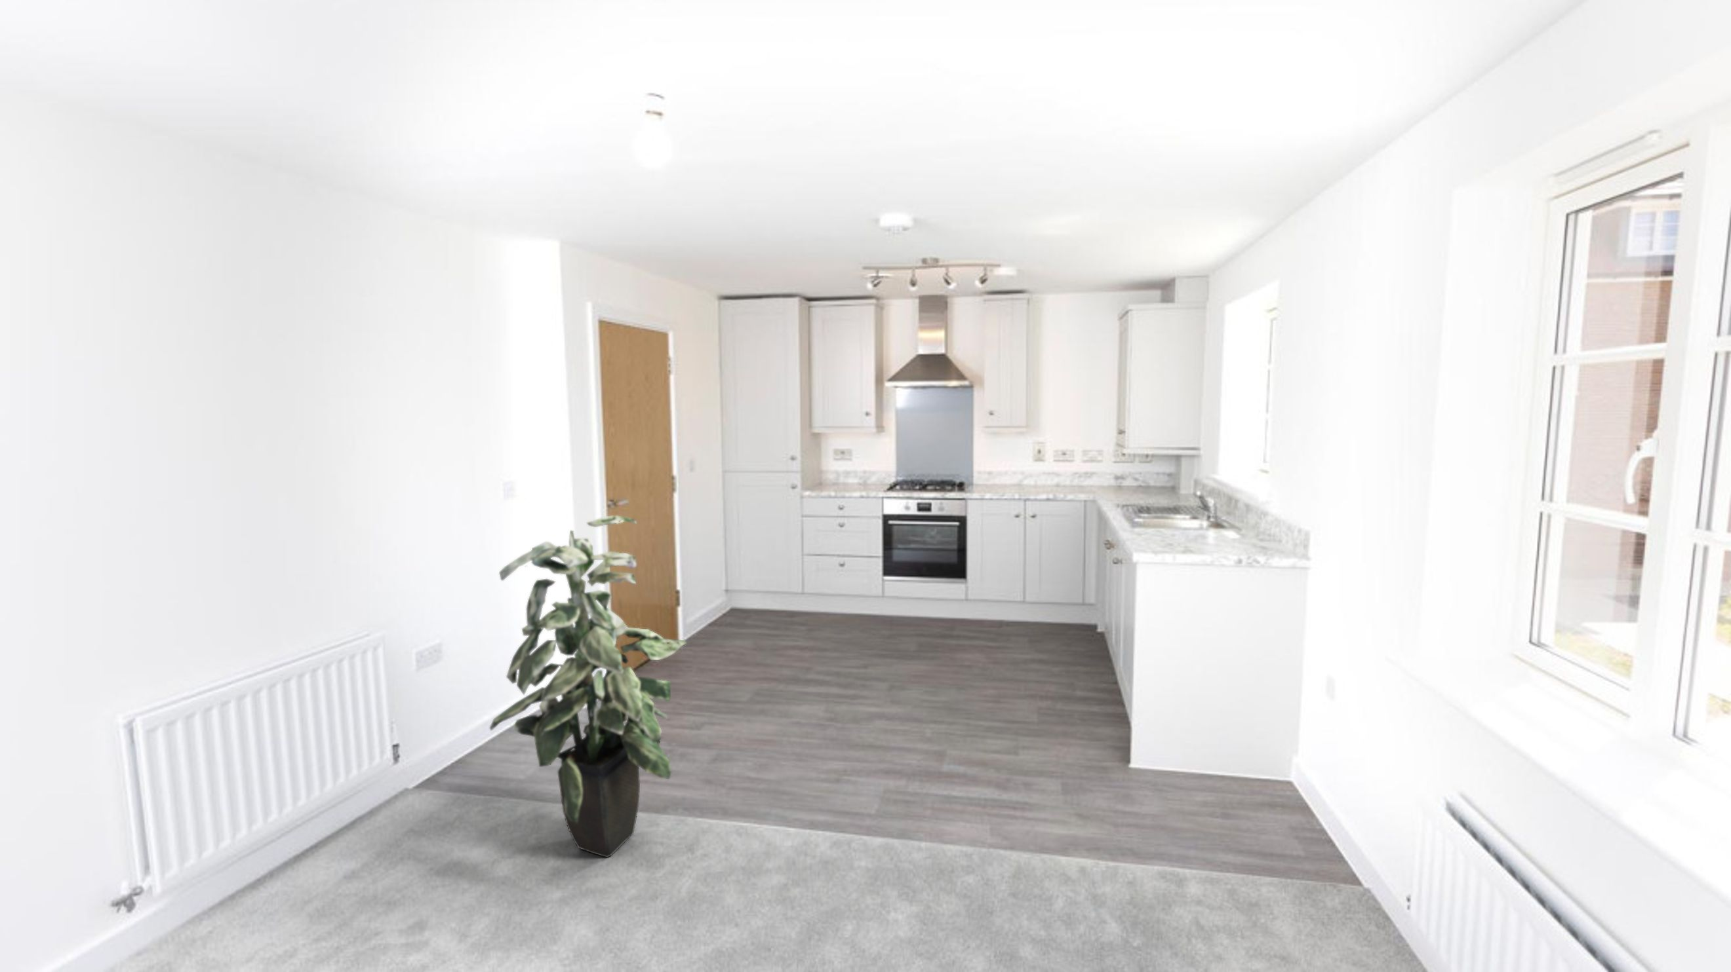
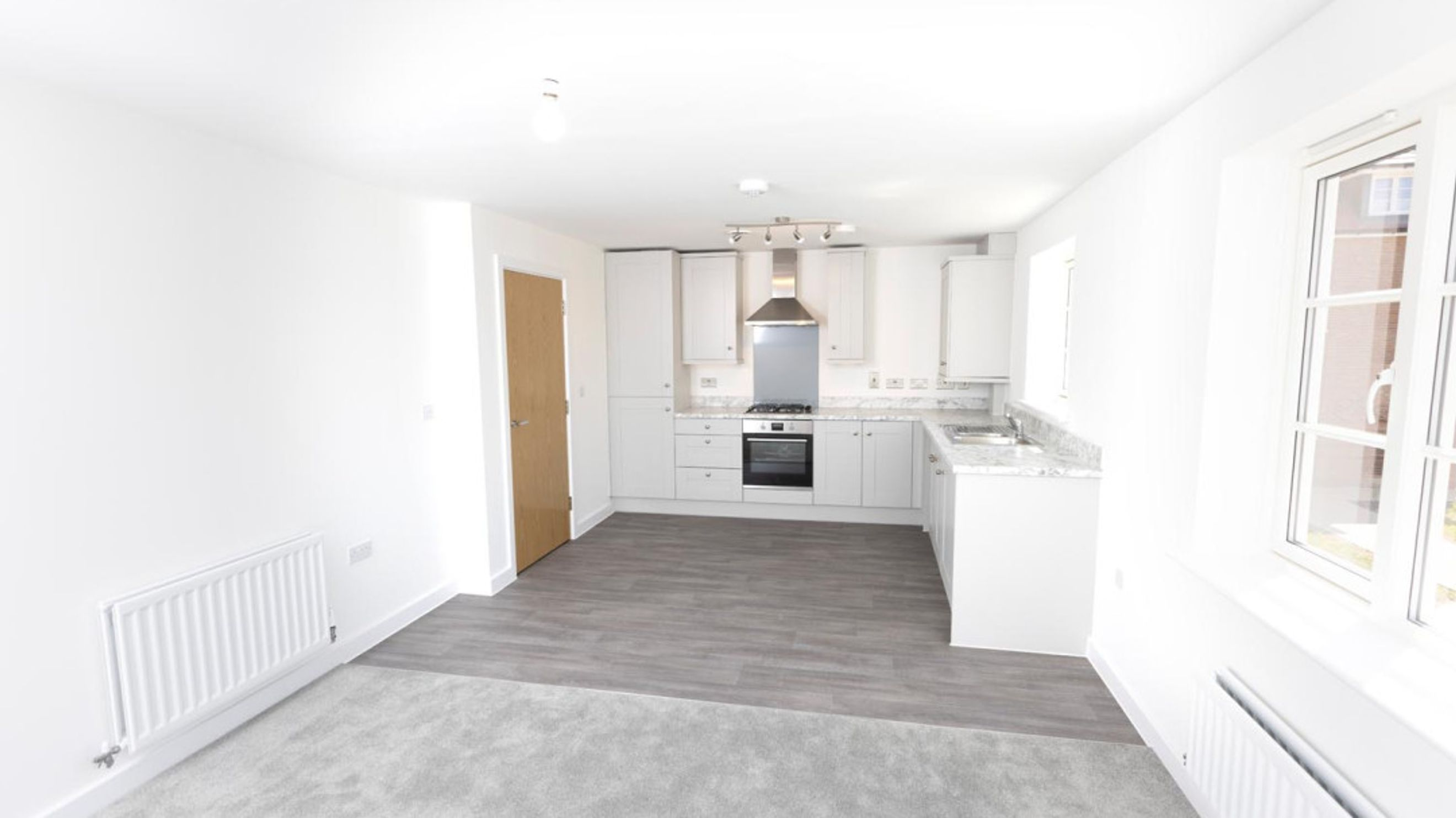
- indoor plant (599, 689)
